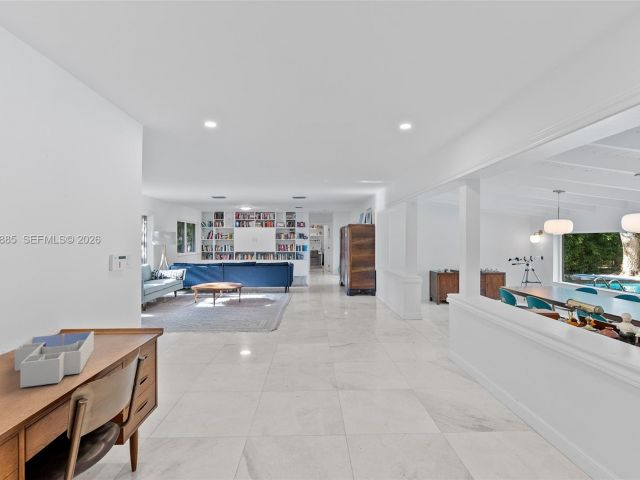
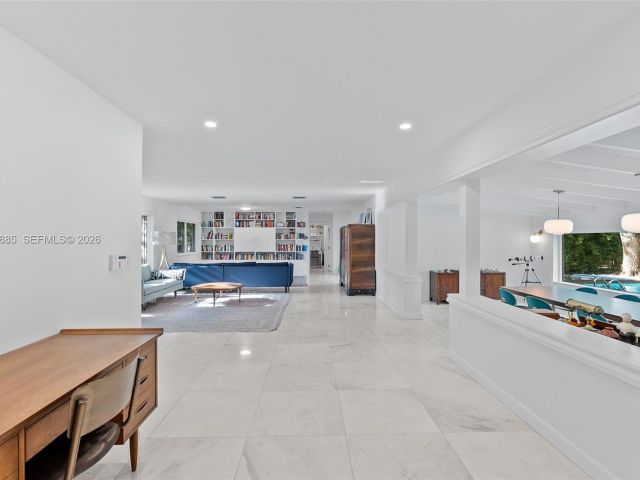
- desk organizer (51, 356)
